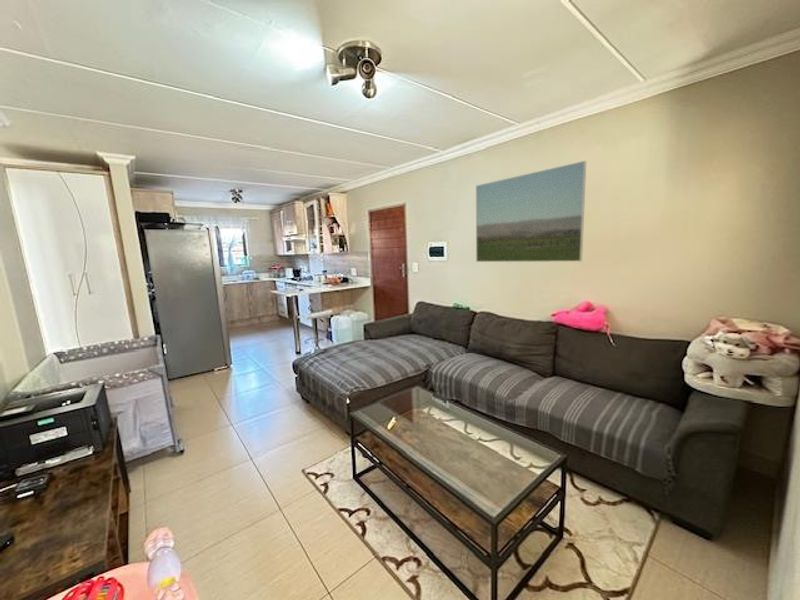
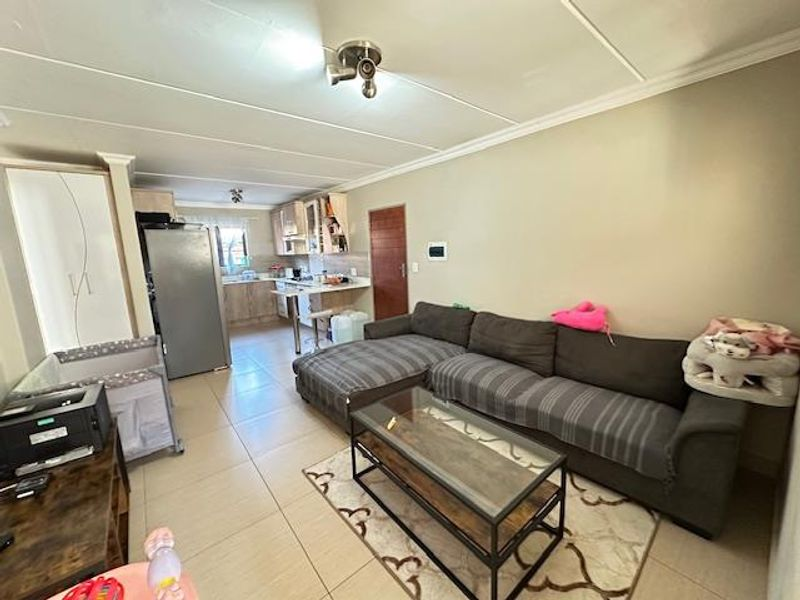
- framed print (522, 219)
